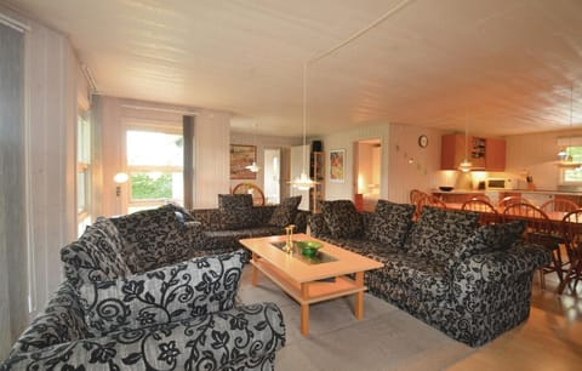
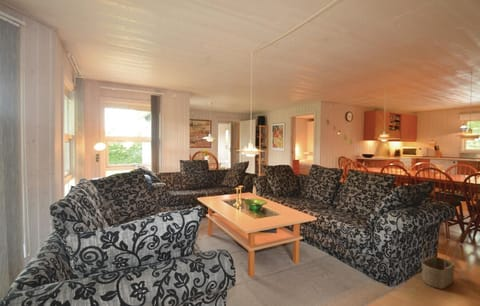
+ wicker basket (438, 263)
